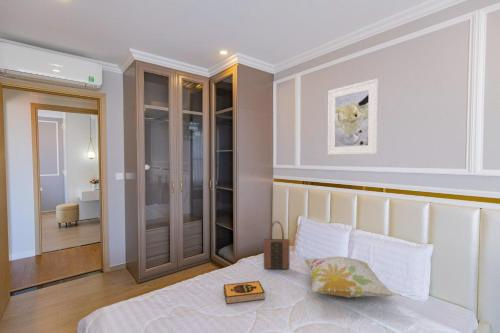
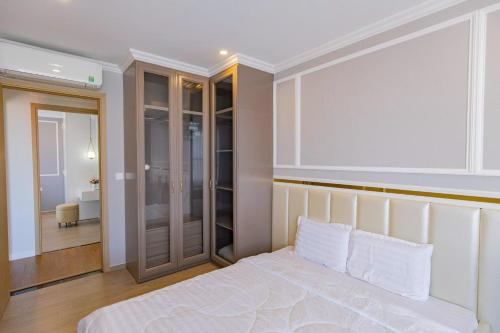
- decorative pillow (342, 275)
- hardback book (243, 291)
- tote bag (276, 245)
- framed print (351, 120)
